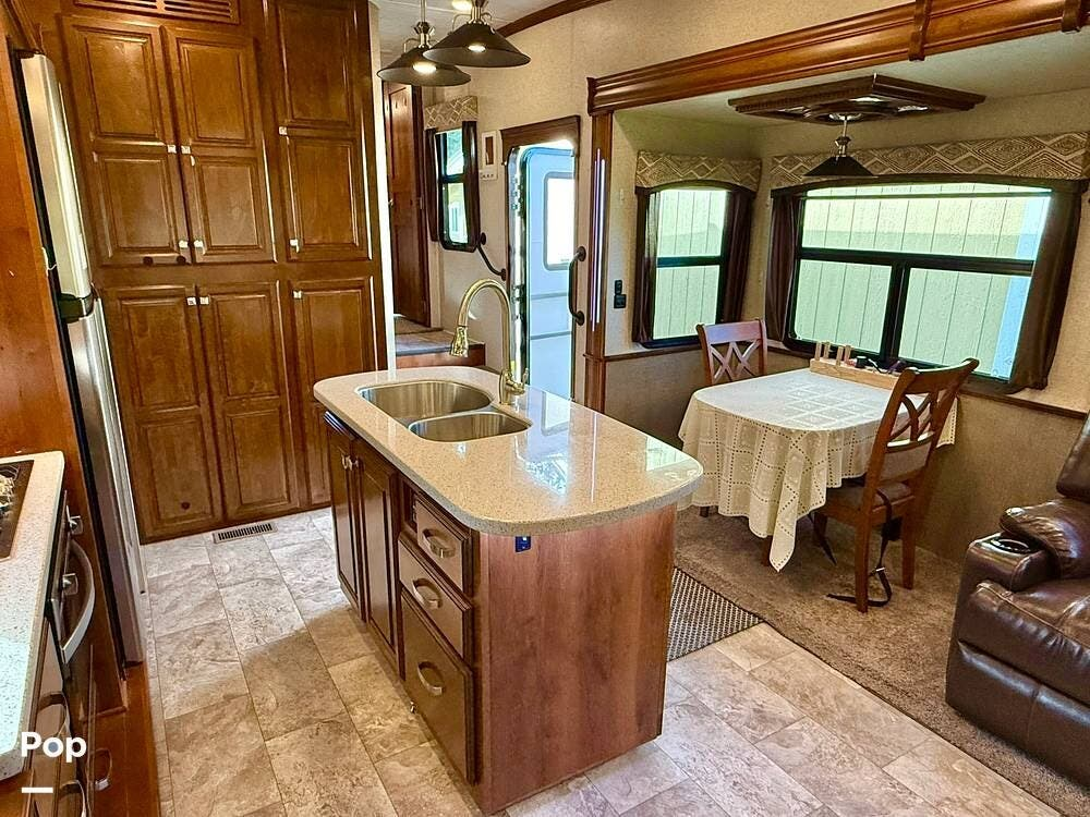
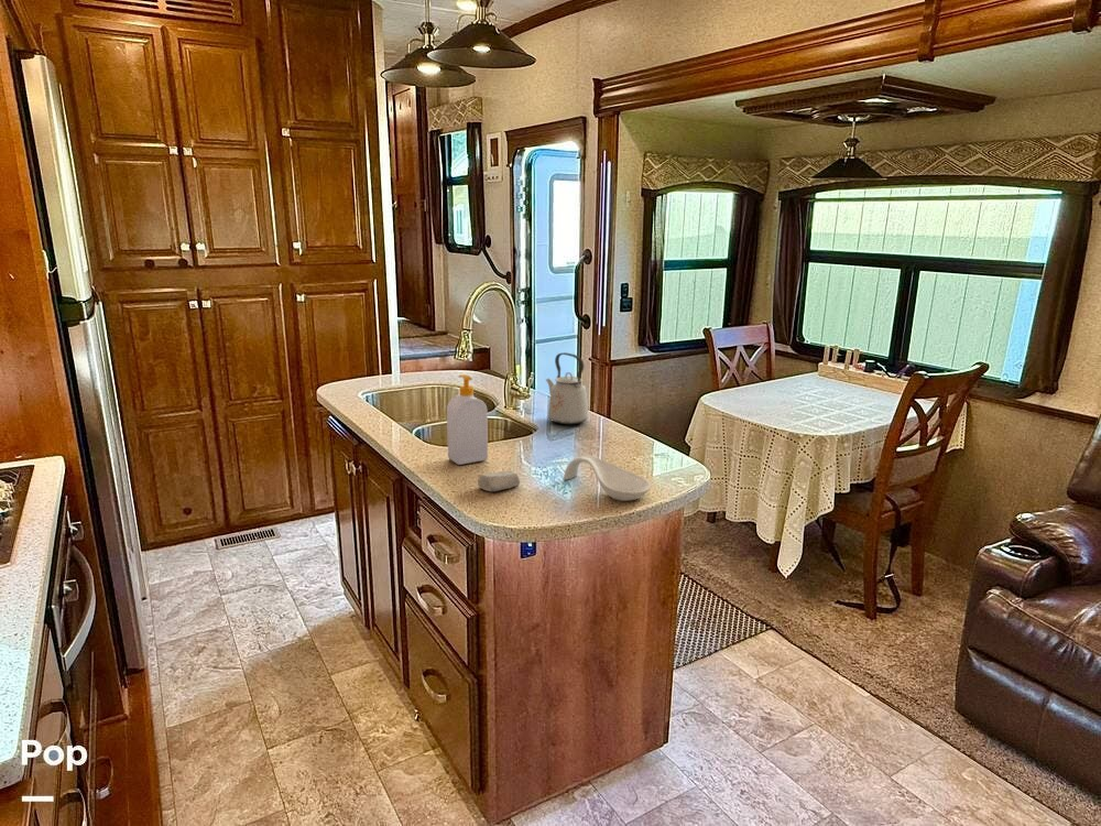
+ soap bottle (466, 417)
+ kettle (564, 387)
+ soap bar (500, 478)
+ spoon rest (604, 476)
